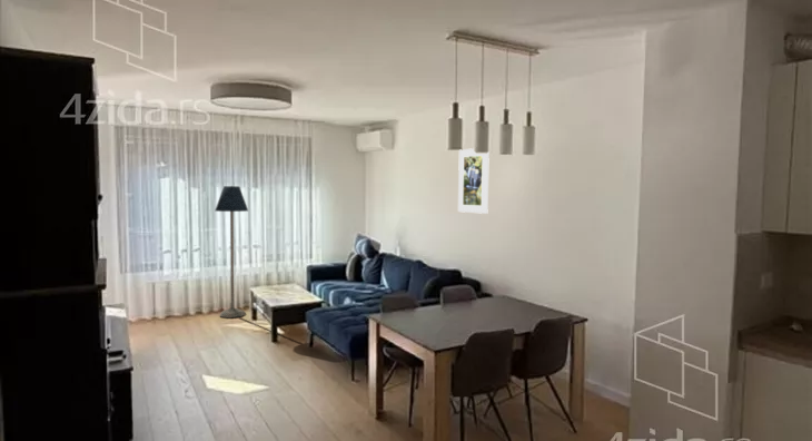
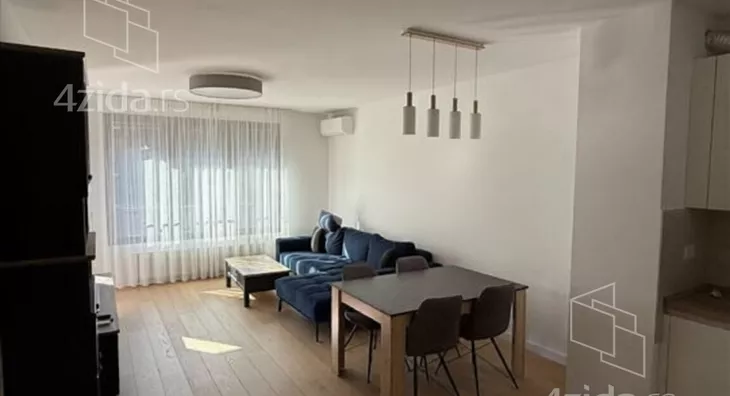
- floor lamp (231, 251)
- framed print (473, 180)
